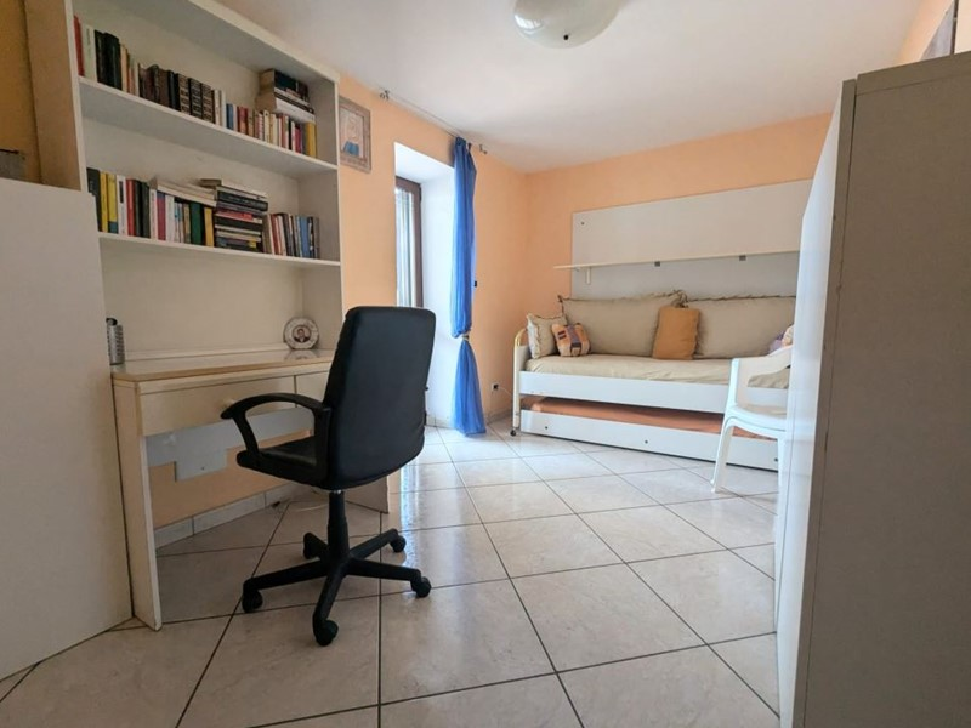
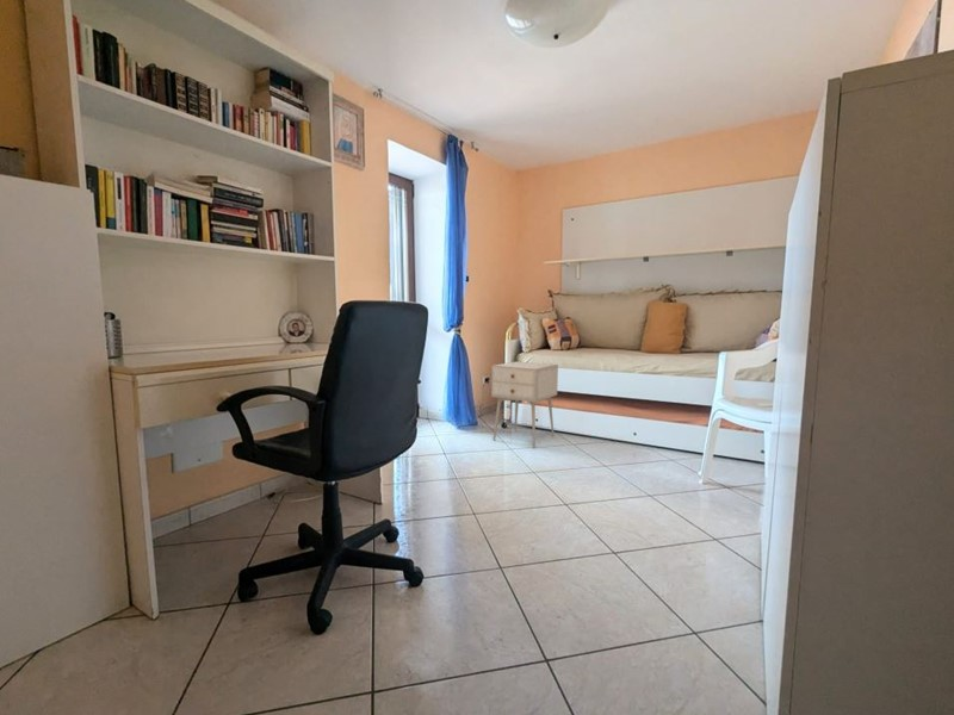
+ nightstand (525, 400)
